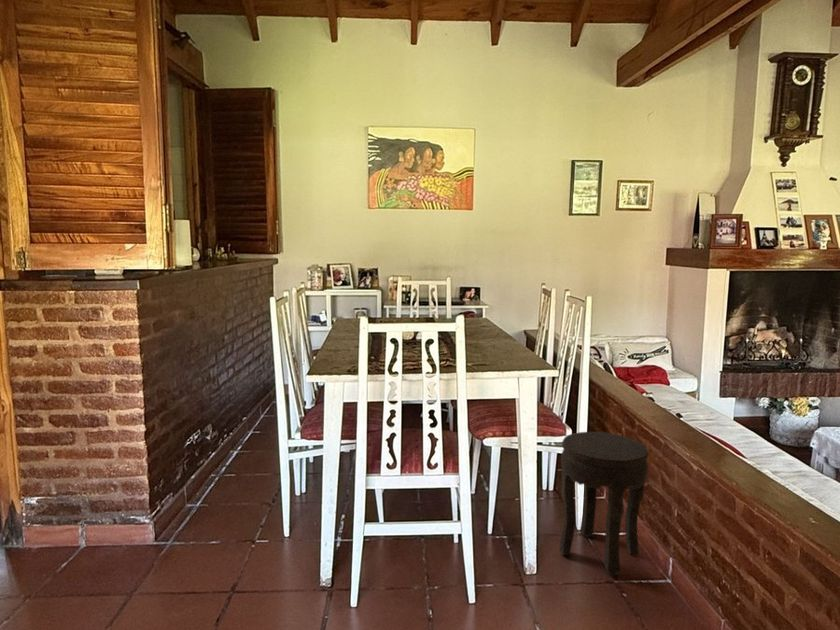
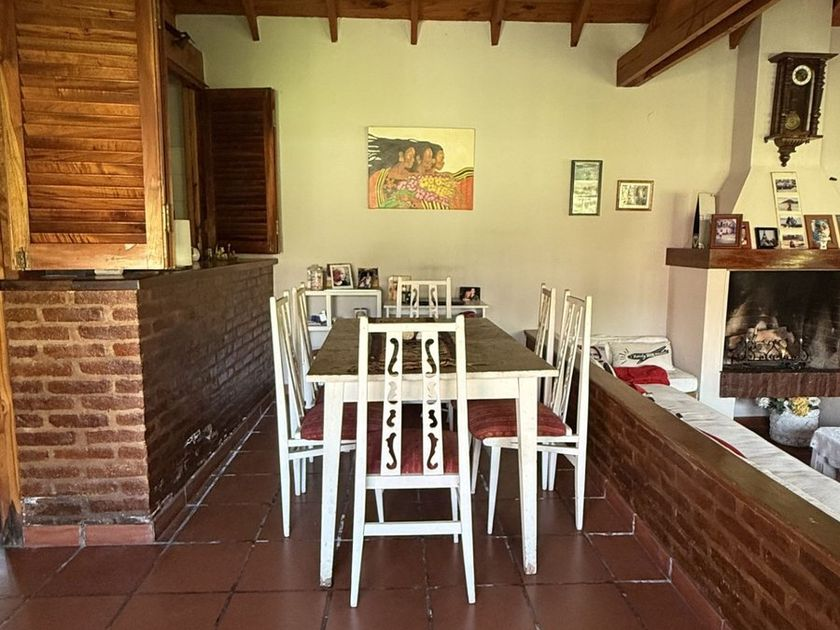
- side table (595, 499)
